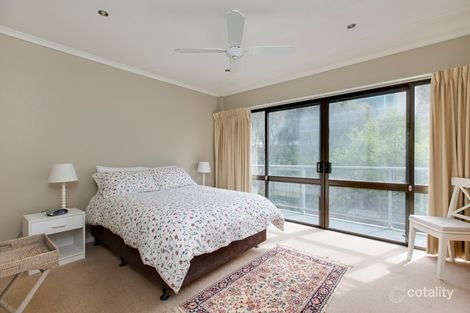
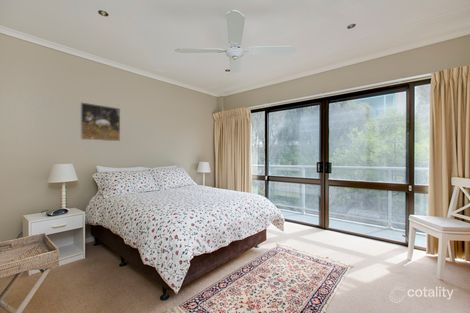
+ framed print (101, 123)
